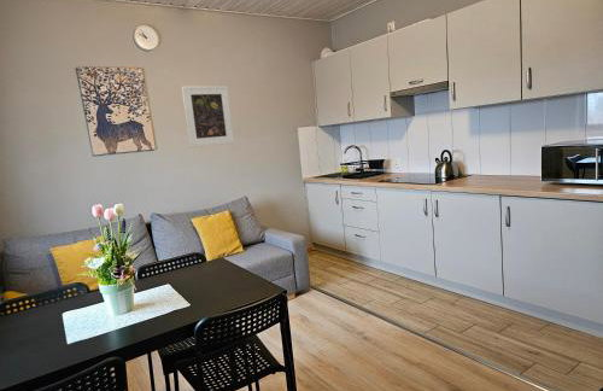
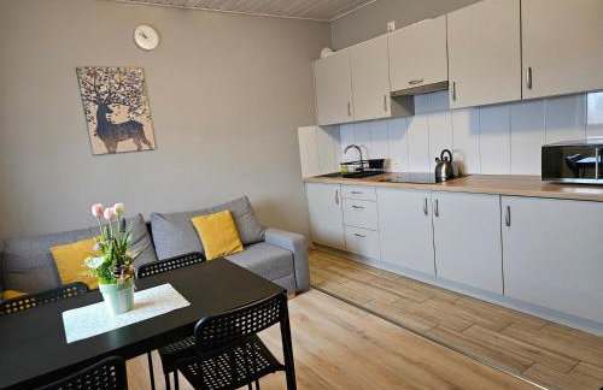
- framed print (209, 116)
